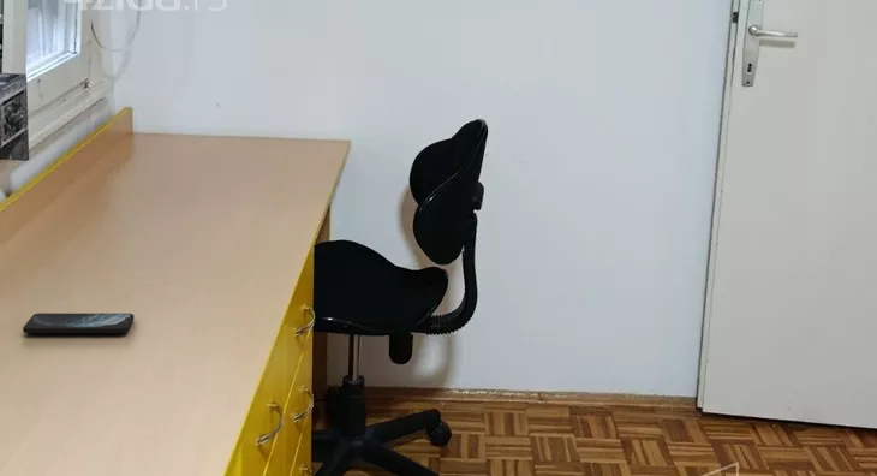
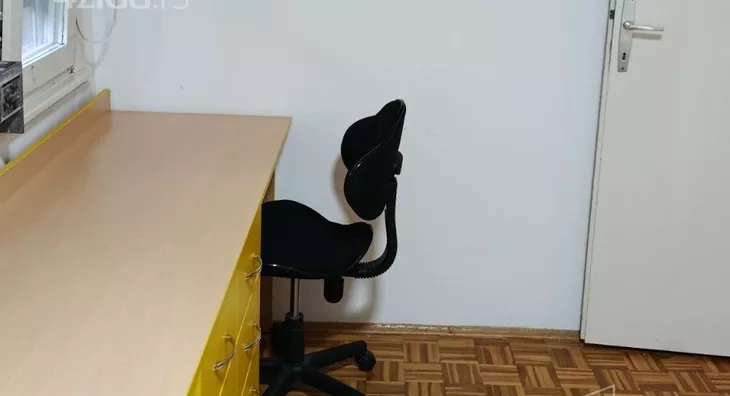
- smartphone (79, 322)
